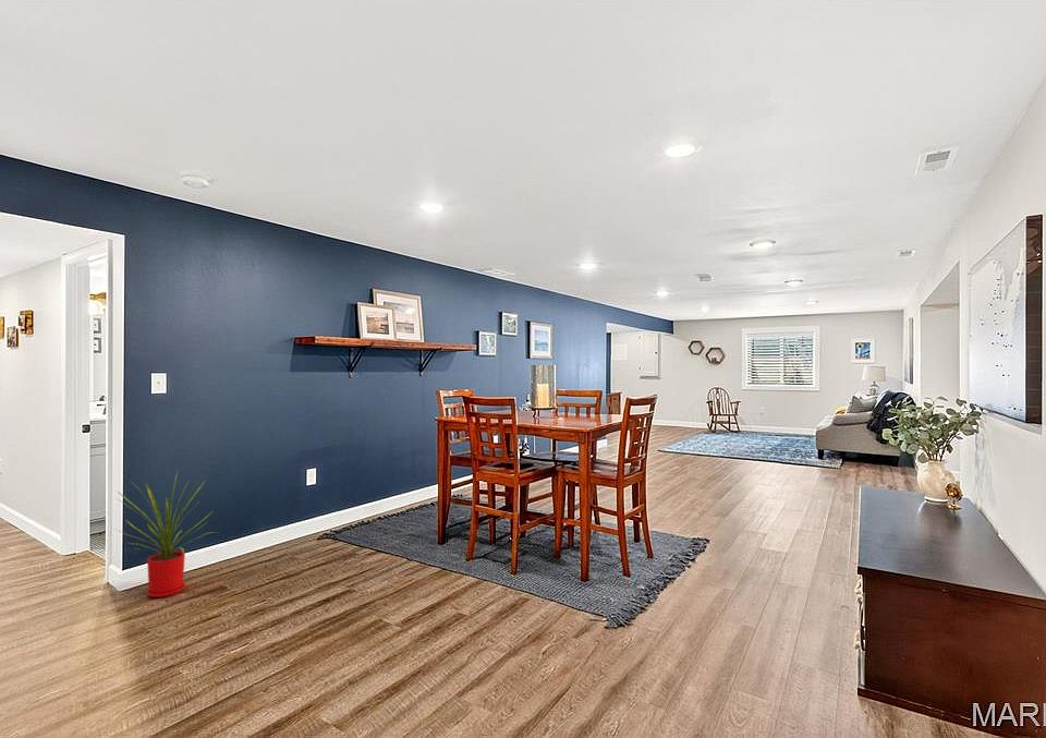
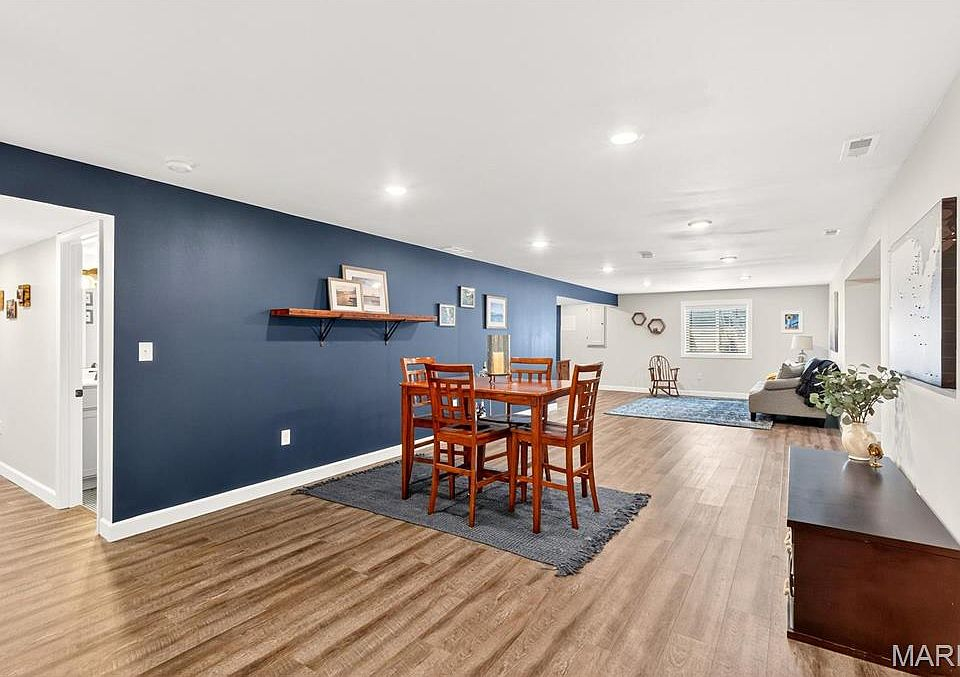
- house plant (166, 533)
